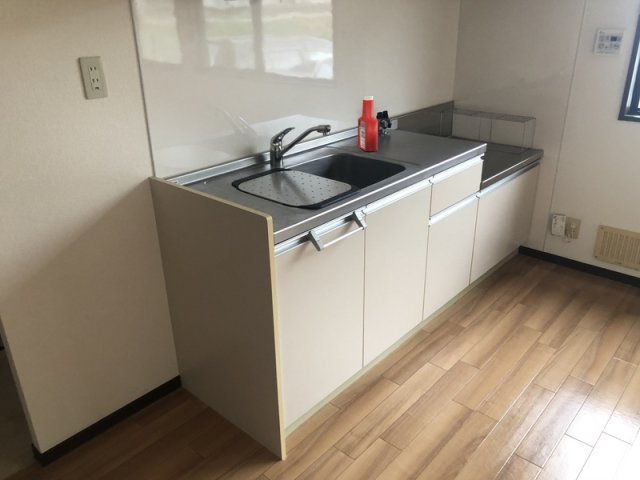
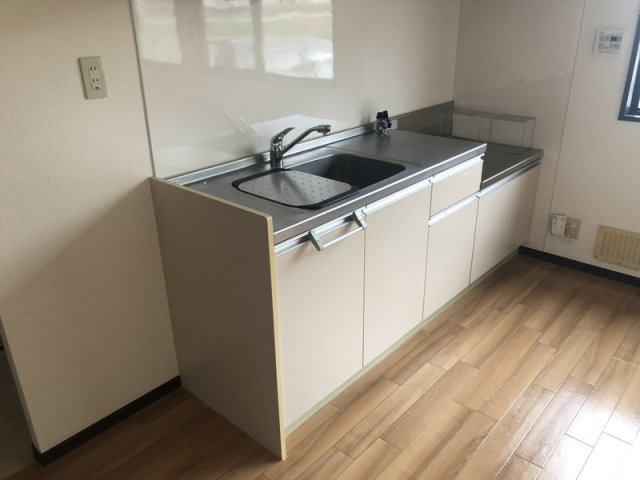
- soap bottle (367, 122)
